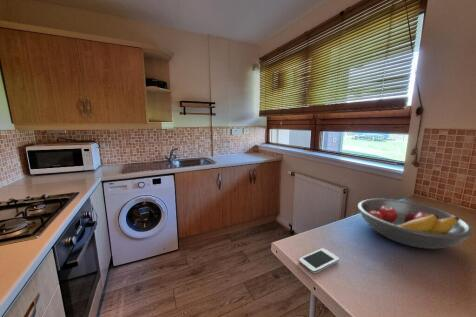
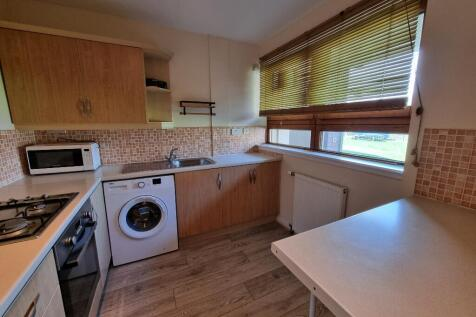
- fruit bowl (406, 221)
- smartphone (318, 260)
